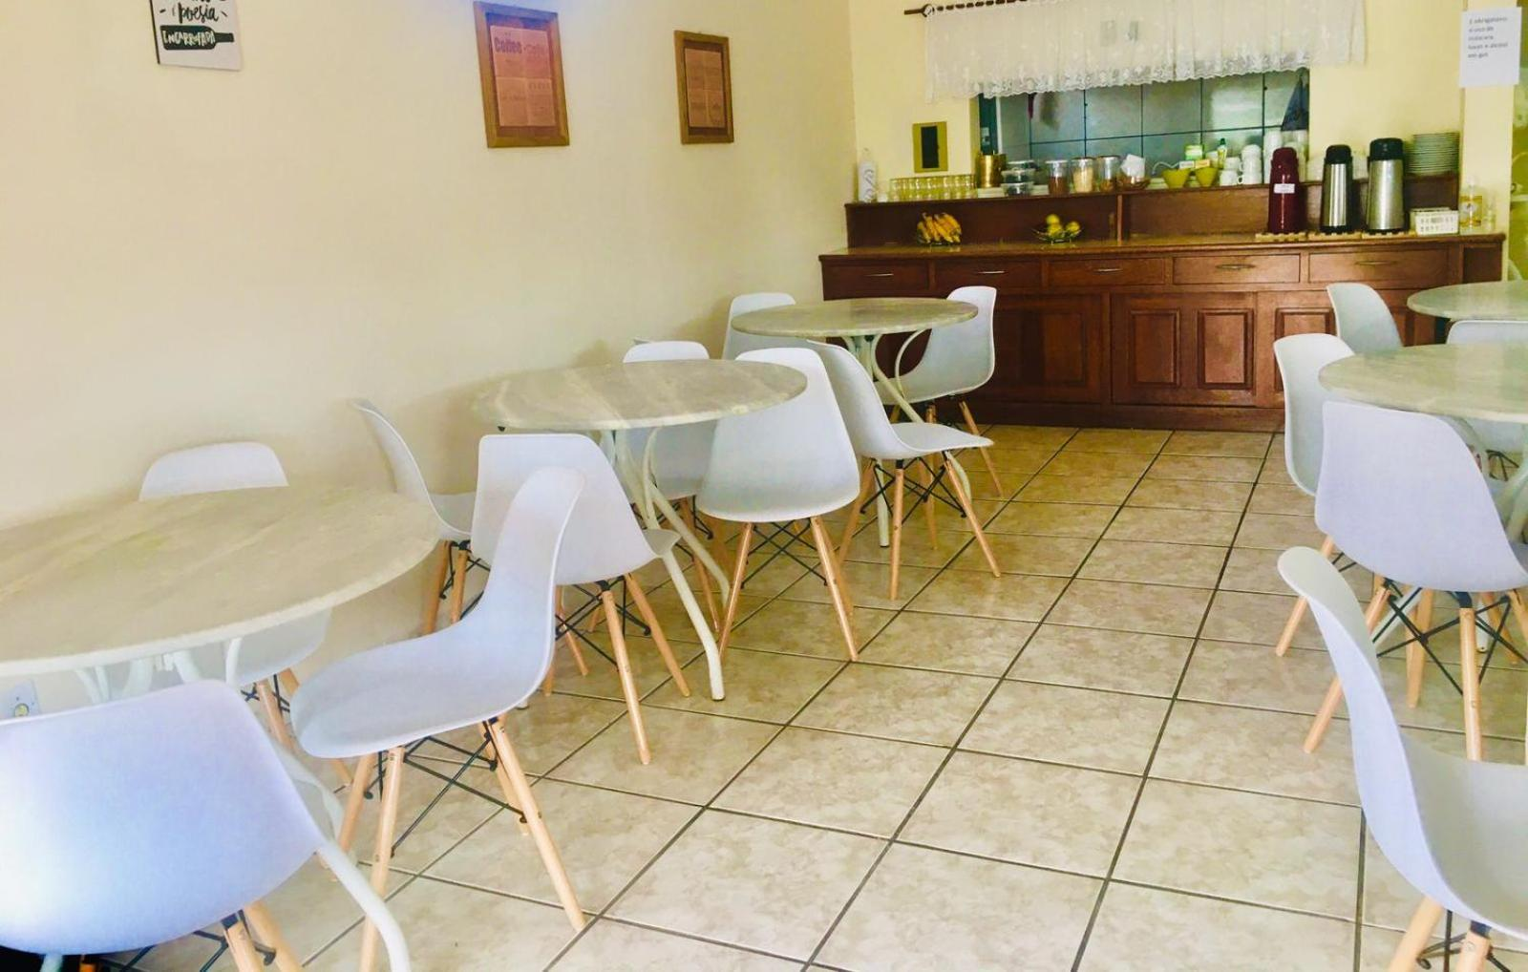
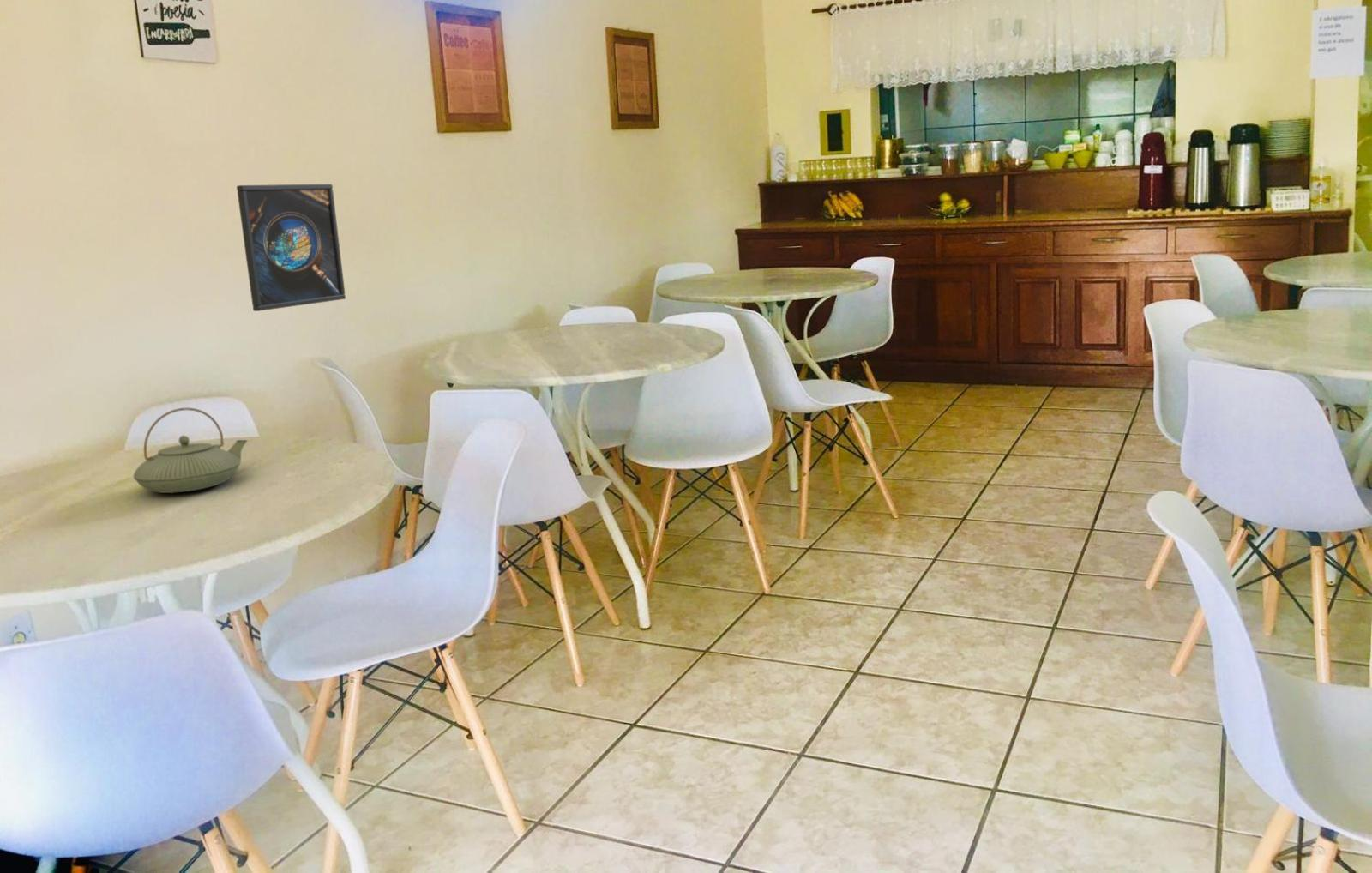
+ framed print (293, 245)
+ teapot (191, 446)
